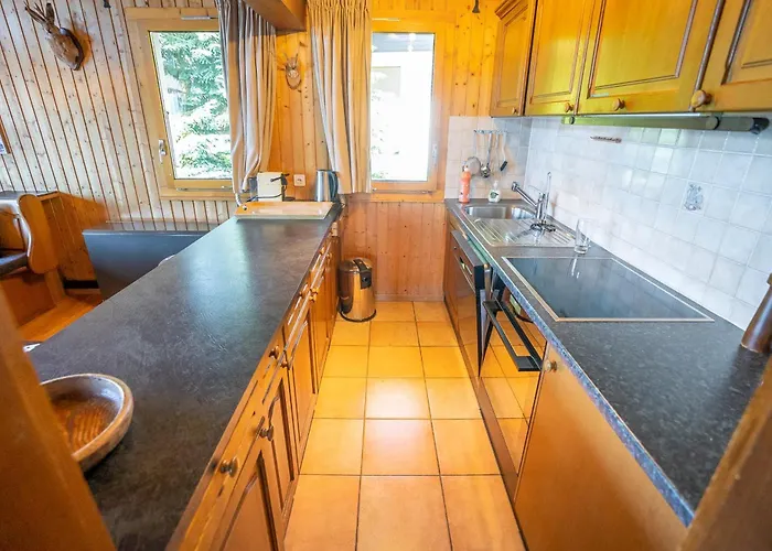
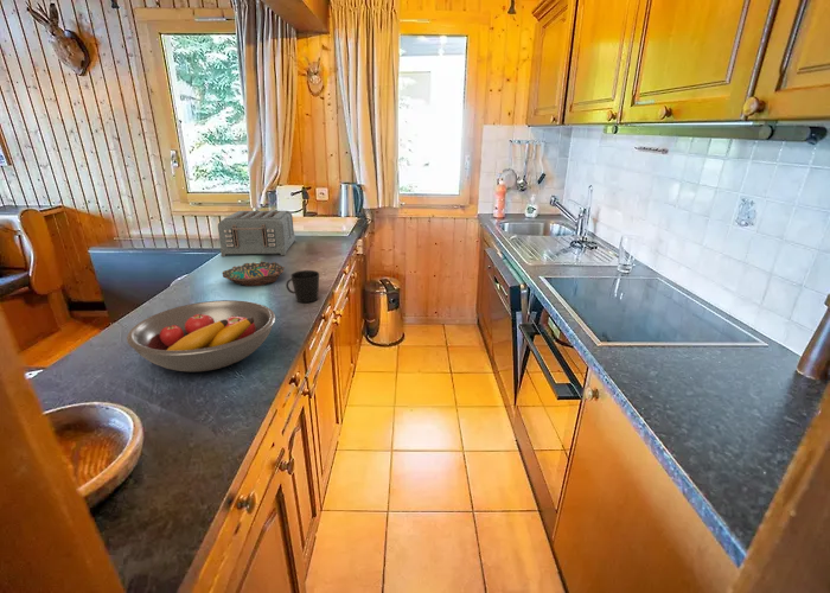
+ cup (302, 286)
+ toaster (257, 231)
+ fruit bowl (208, 334)
+ bowl (254, 274)
